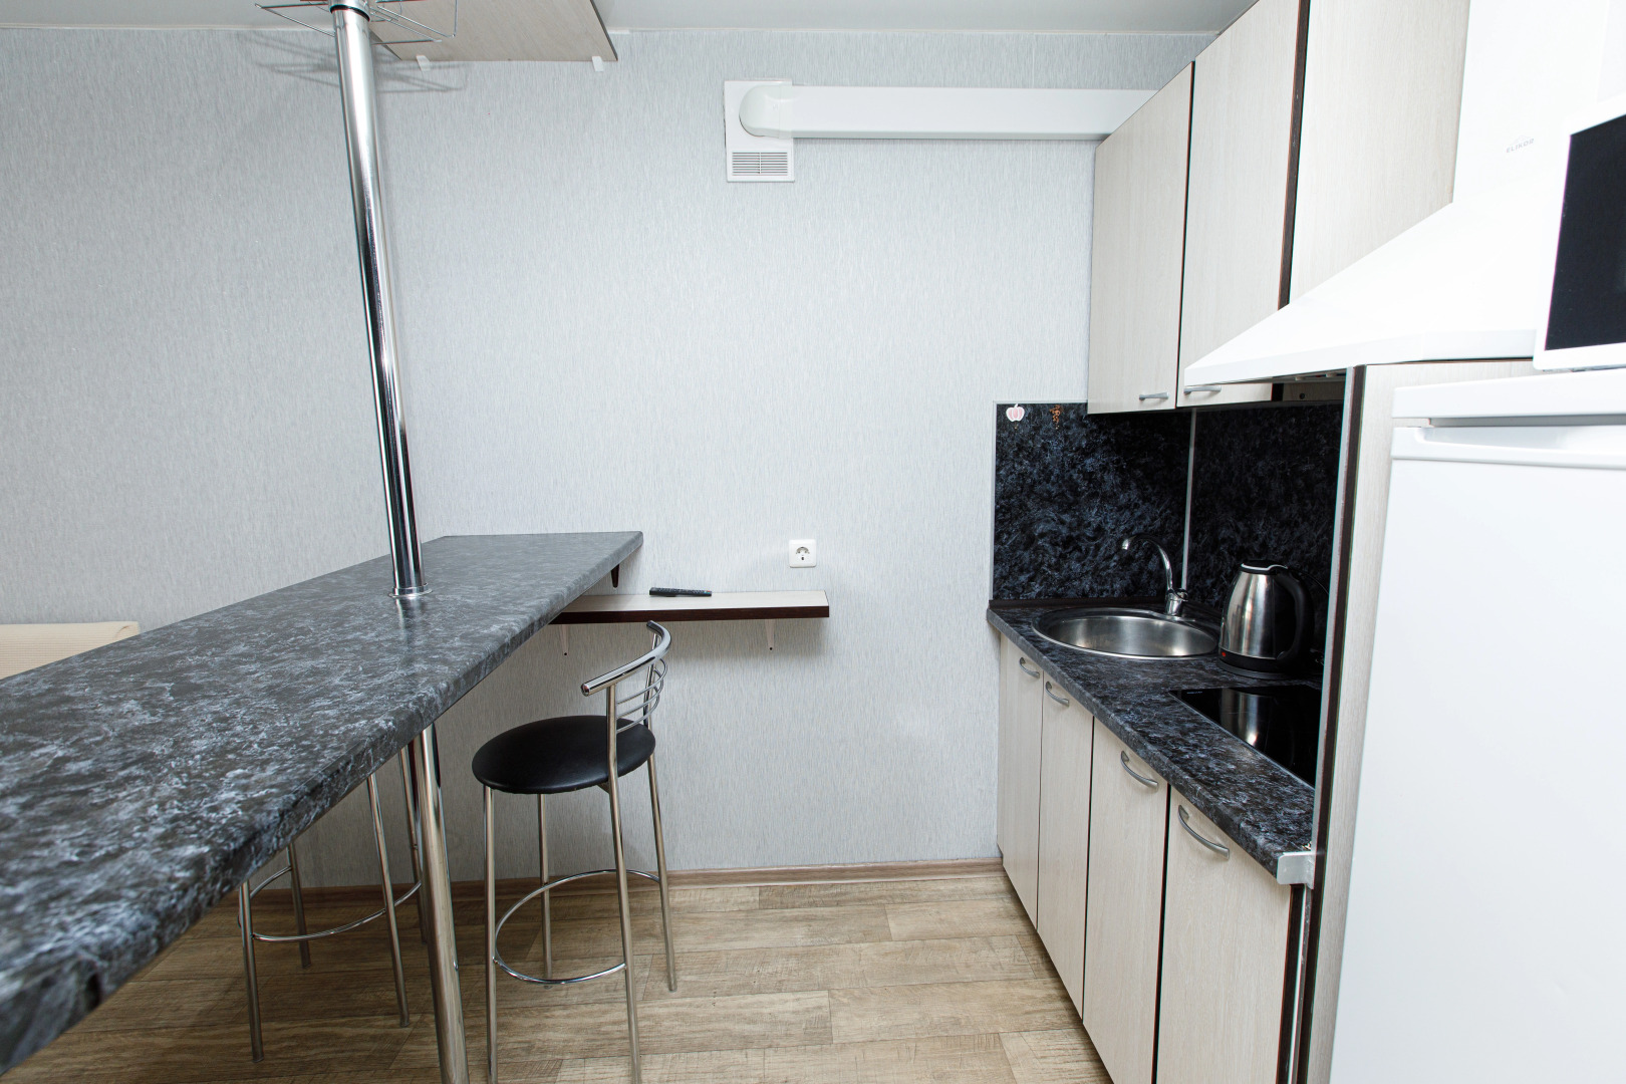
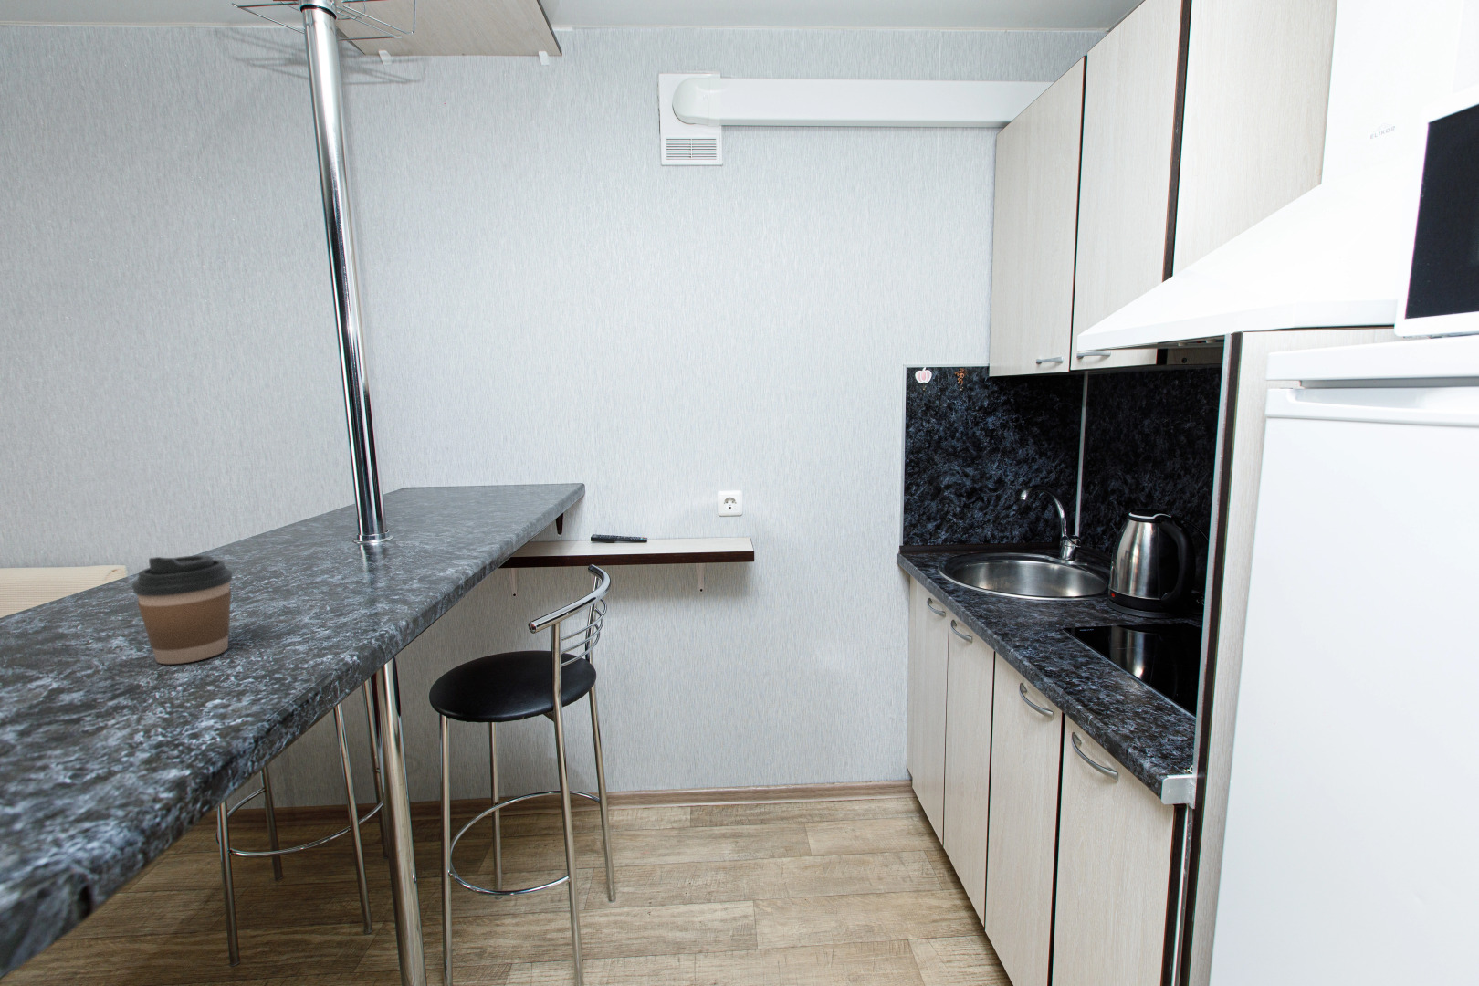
+ coffee cup (186, 603)
